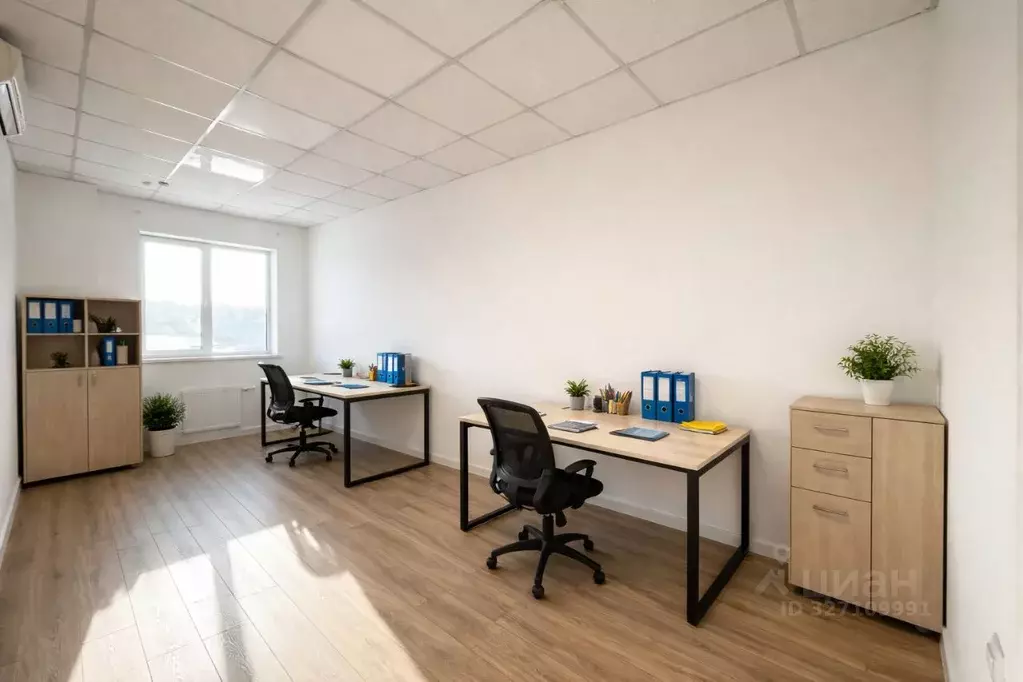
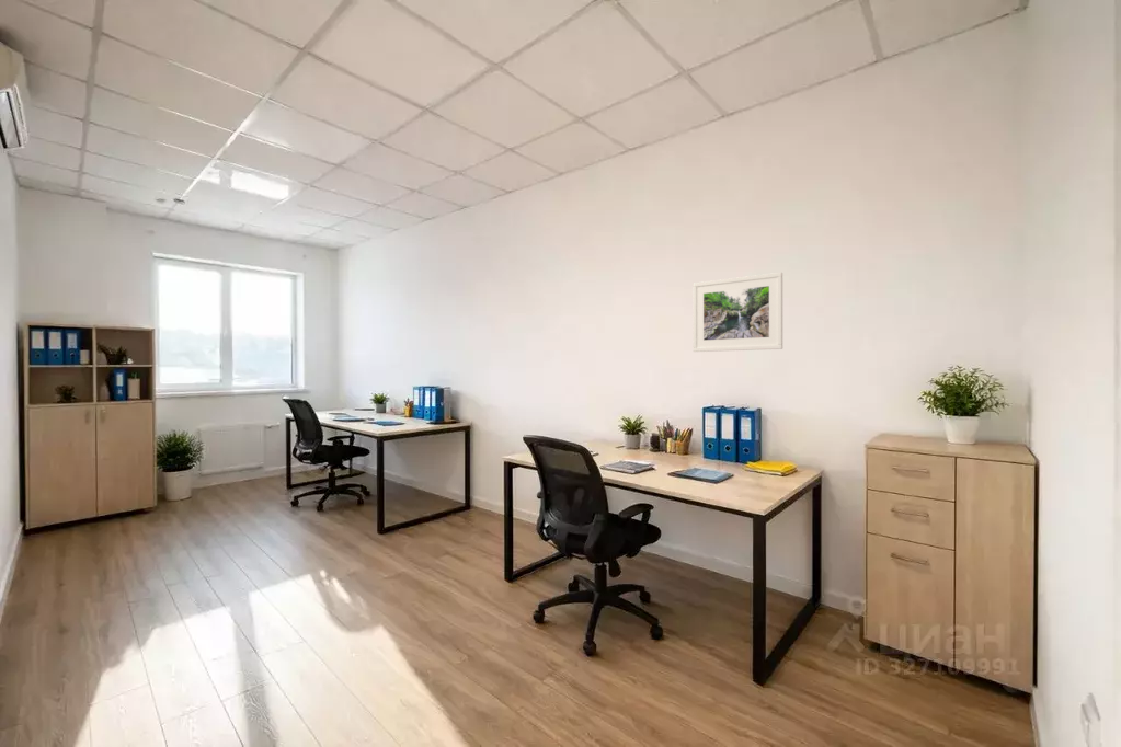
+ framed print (735, 314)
